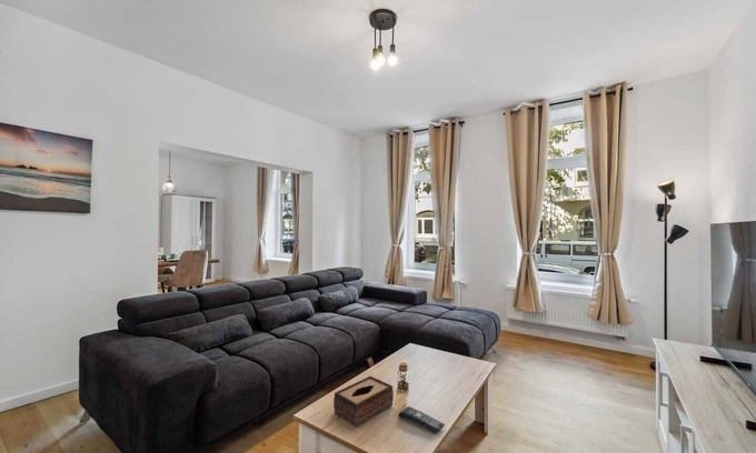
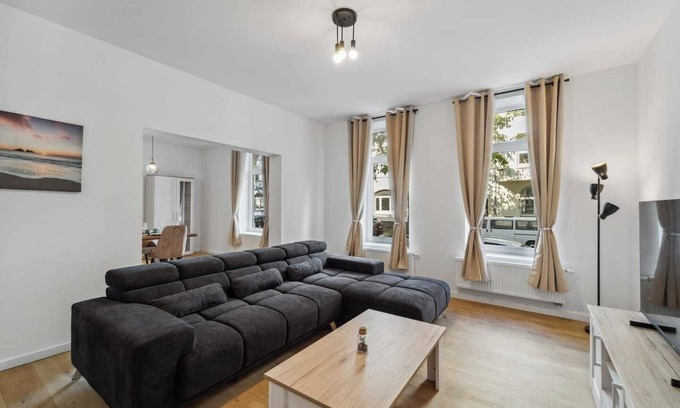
- remote control (420, 419)
- tissue box (364, 399)
